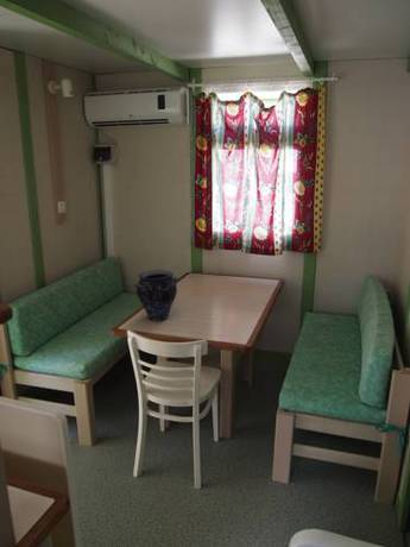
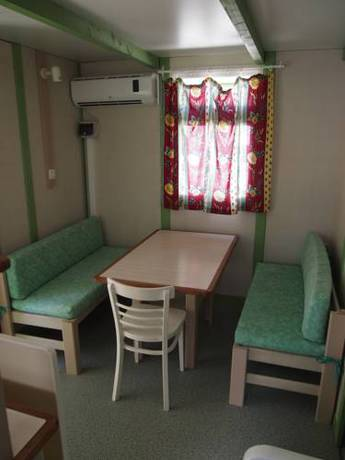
- vase (156, 295)
